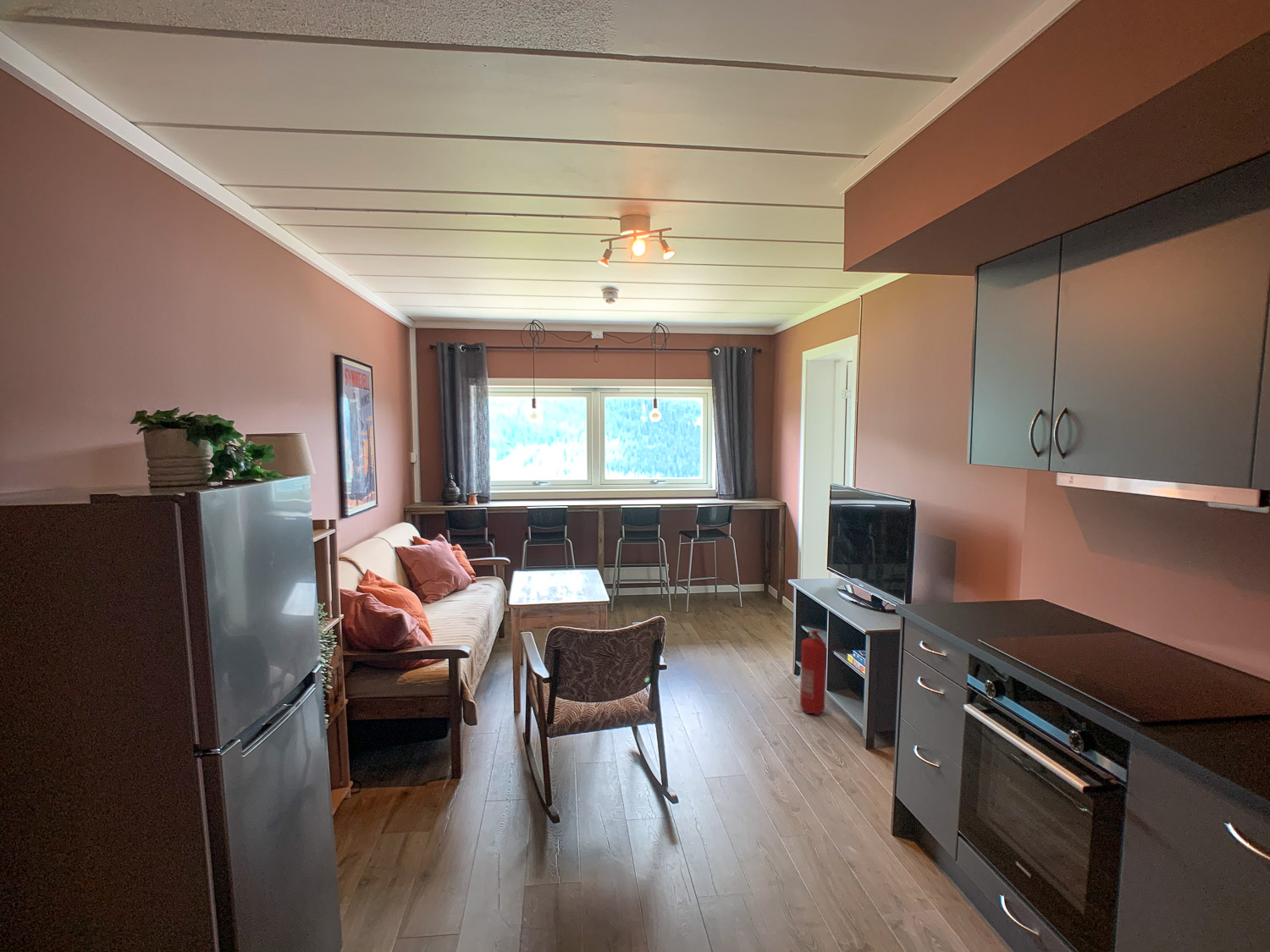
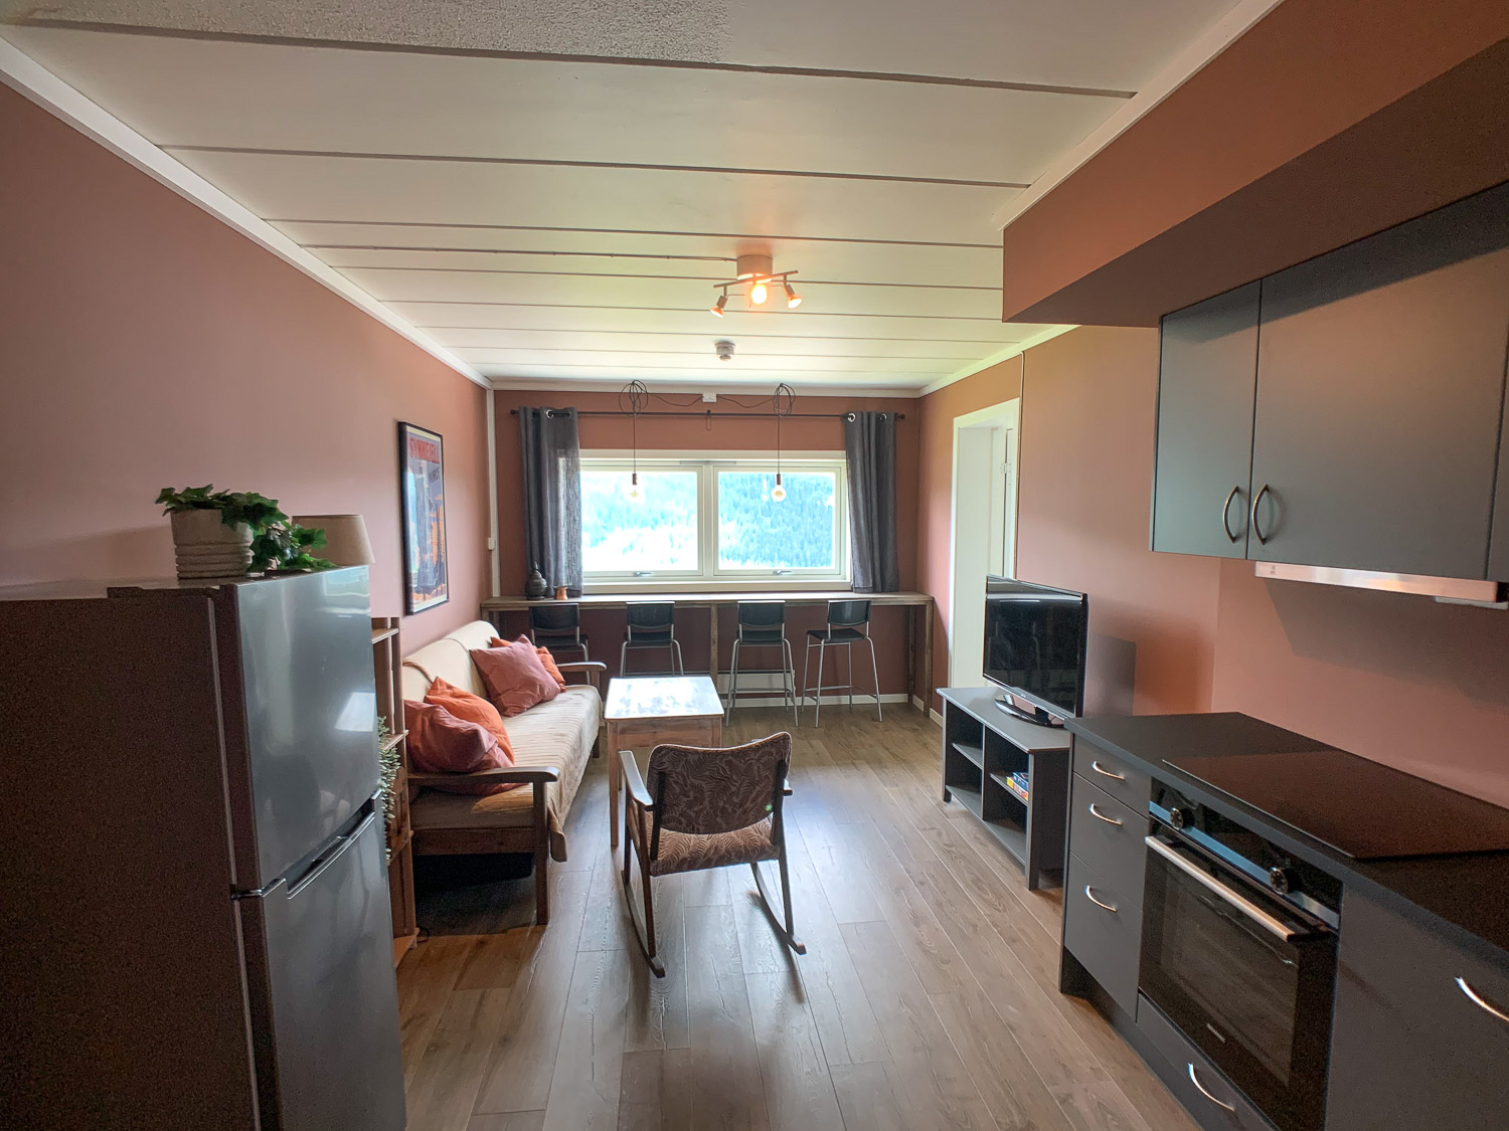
- fire extinguisher (813, 668)
